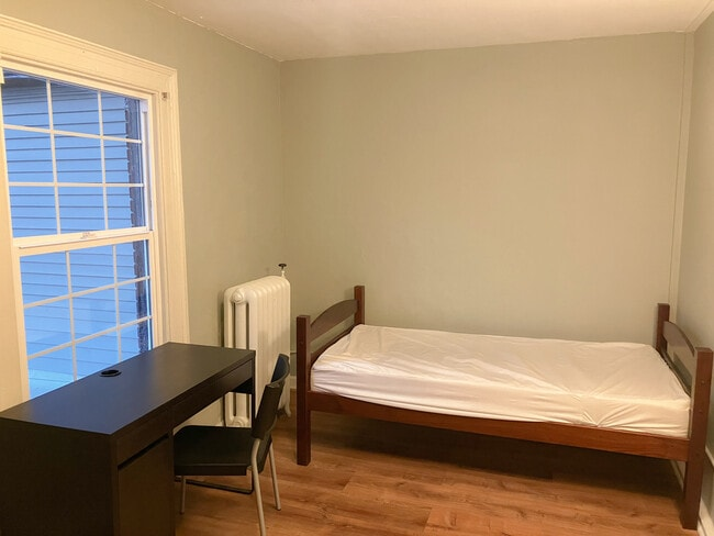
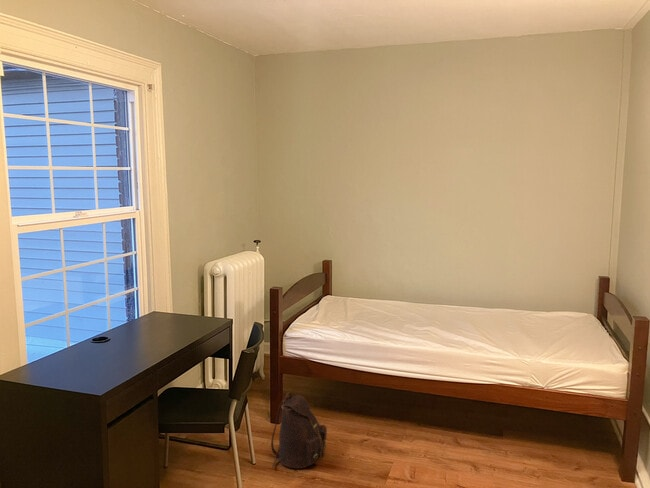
+ backpack (299, 425)
